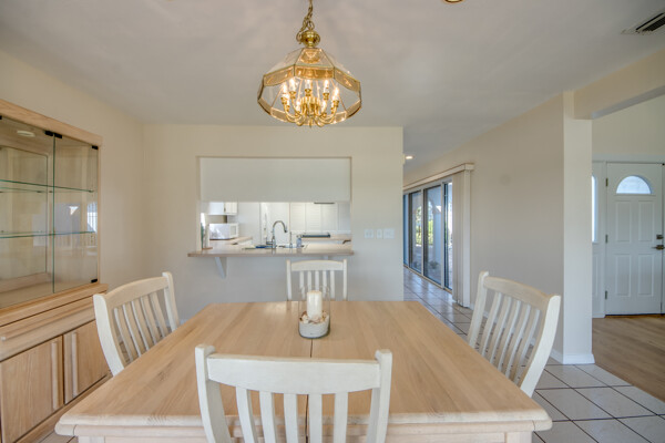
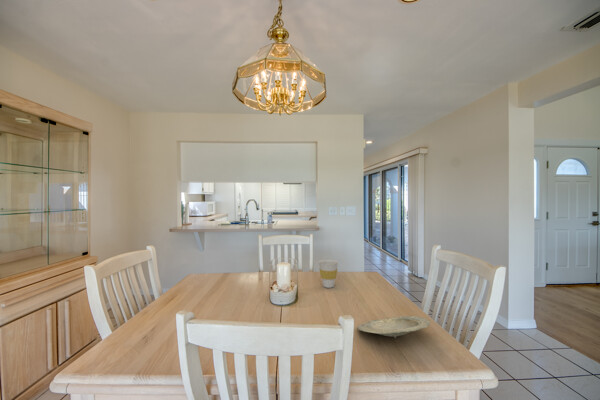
+ plate (392, 324)
+ cup (328, 274)
